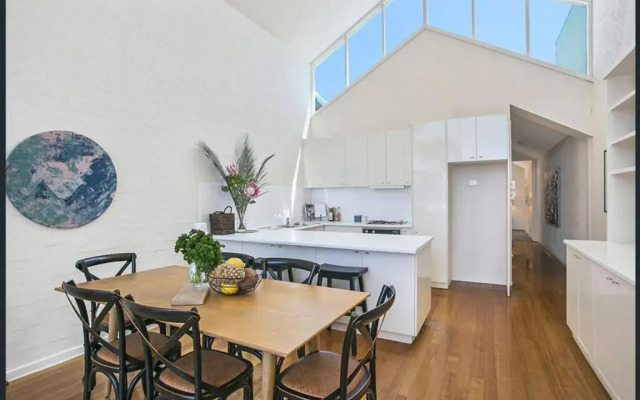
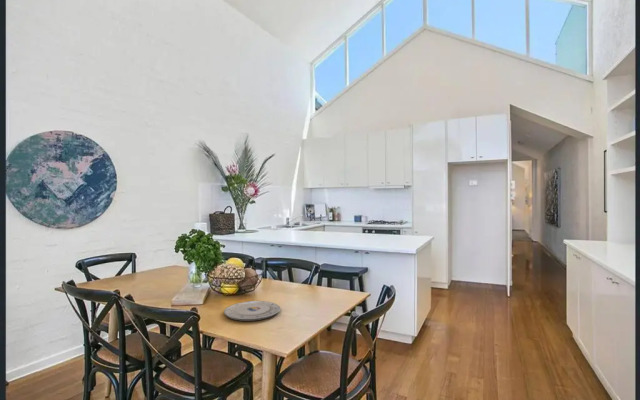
+ plate (252, 310)
